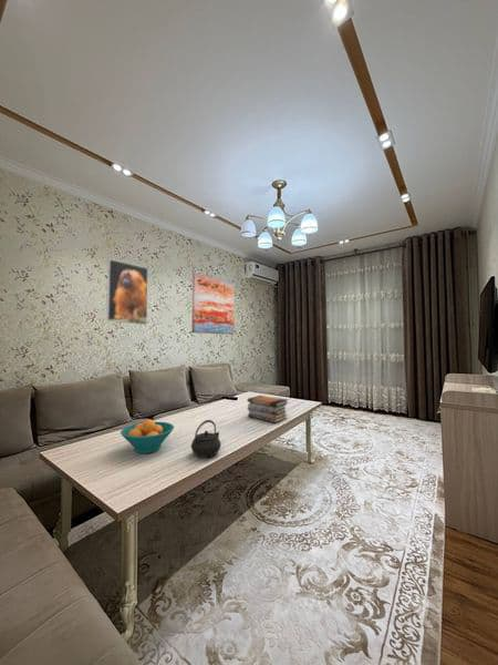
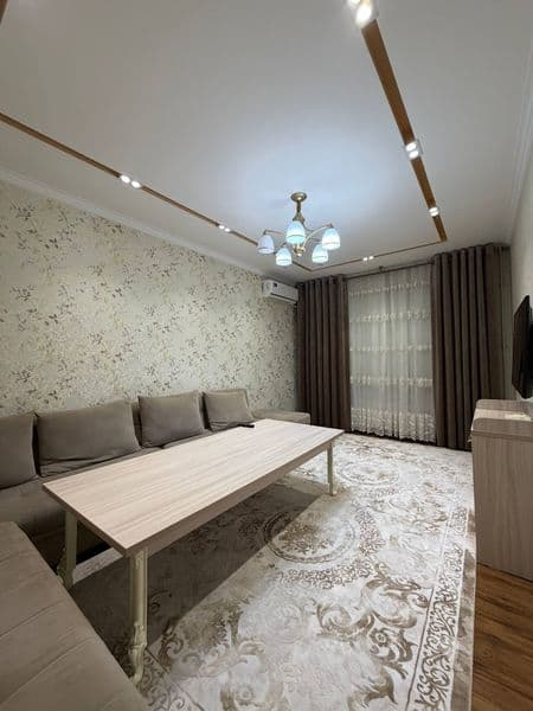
- book stack (267, 408)
- fruit bowl (147, 433)
- kettle (207, 436)
- wall art (215, 306)
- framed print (128, 293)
